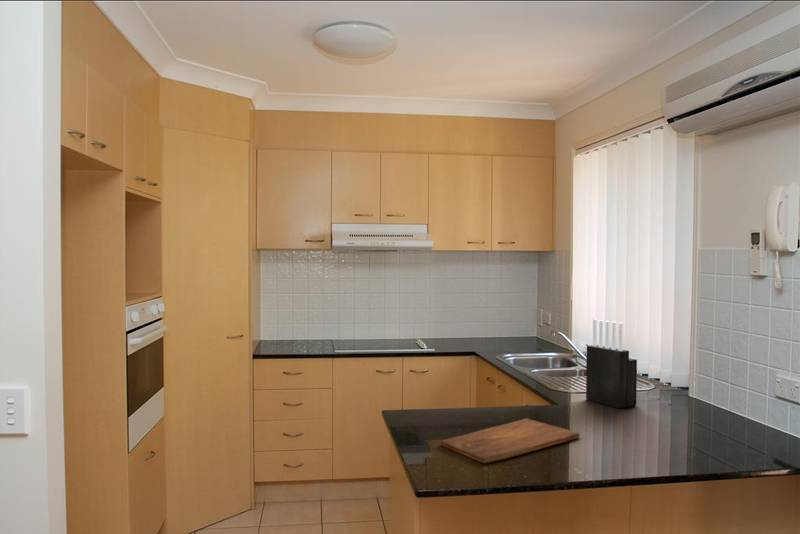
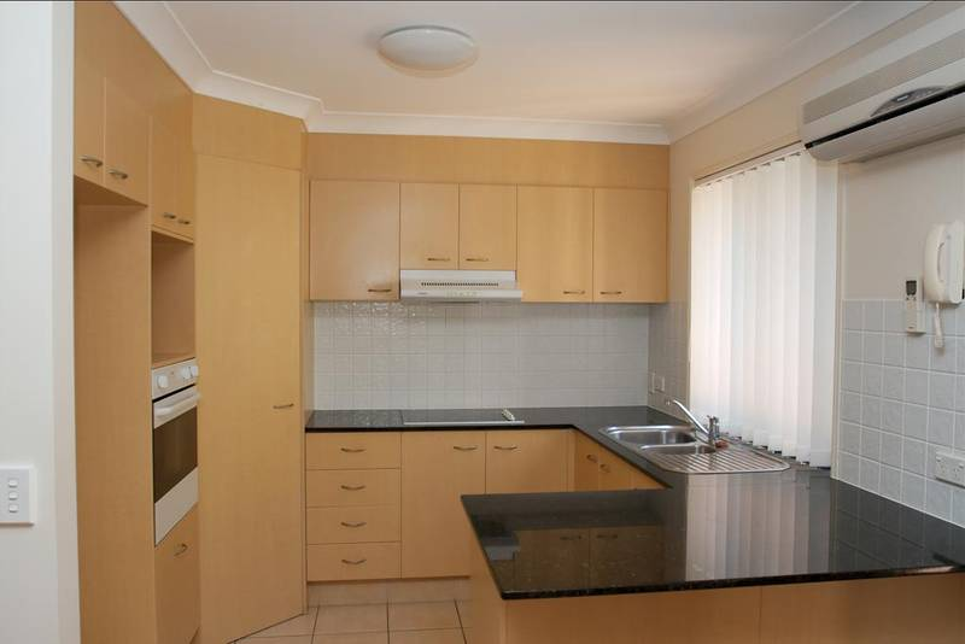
- knife block (613, 361)
- cutting board (510, 438)
